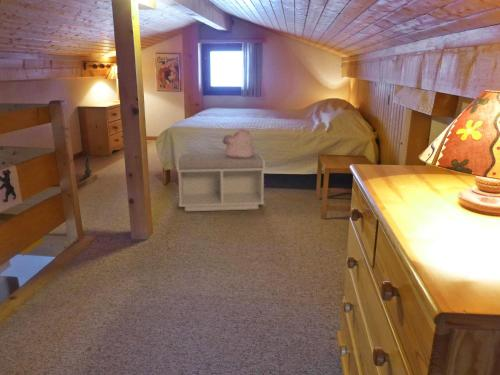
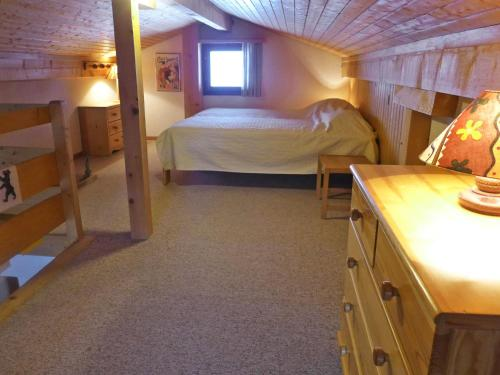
- bench (221, 180)
- plush toy (238, 142)
